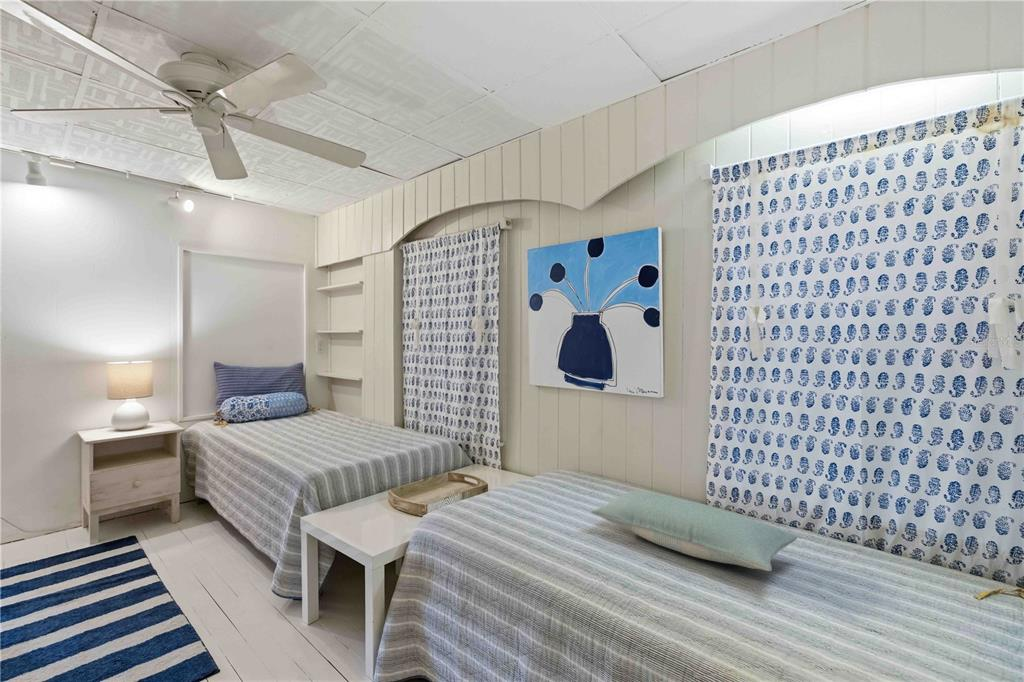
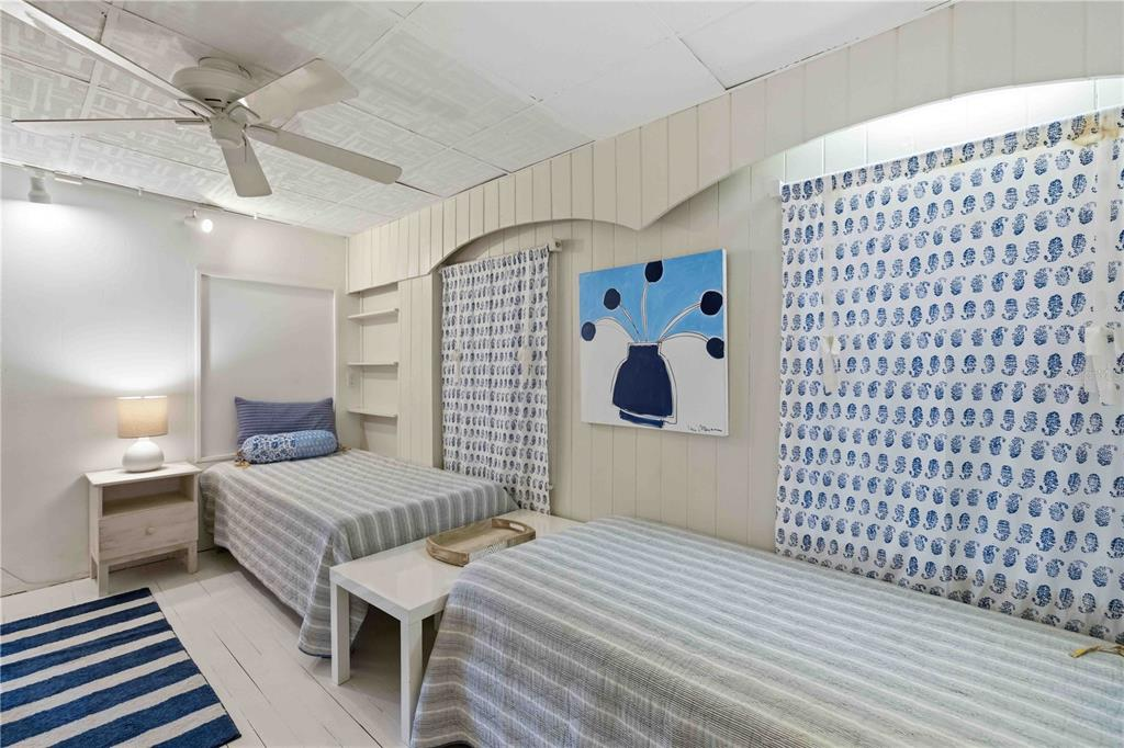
- pillow (686, 524)
